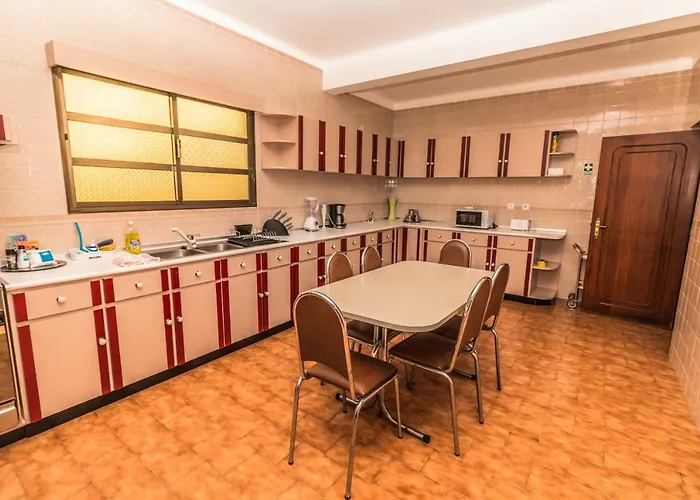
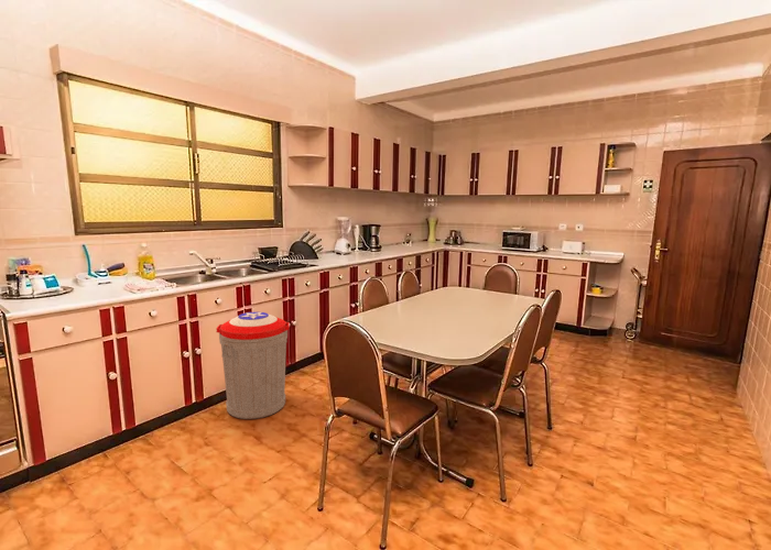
+ trash can (254, 361)
